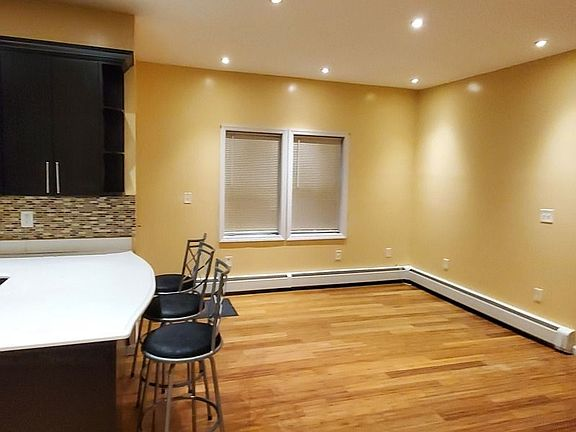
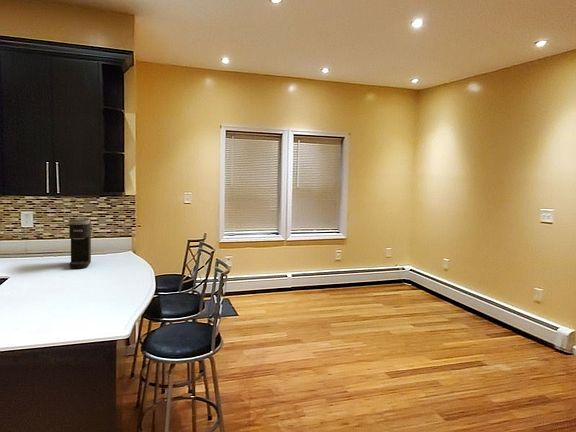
+ coffee maker (80, 242)
